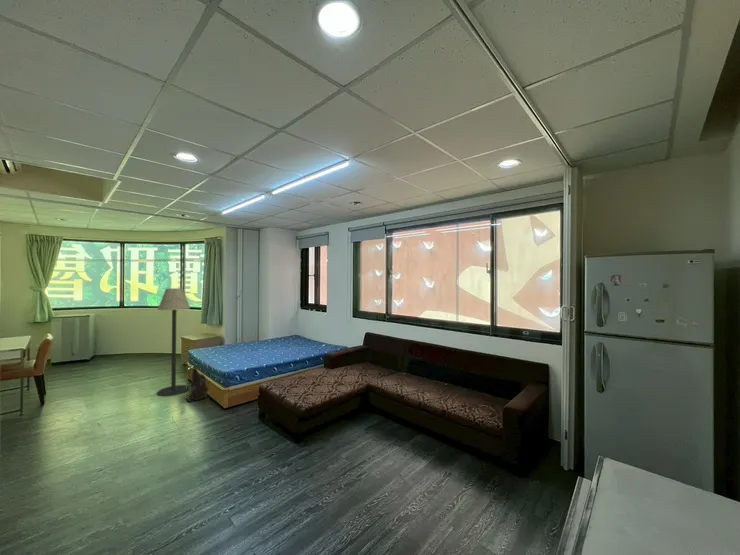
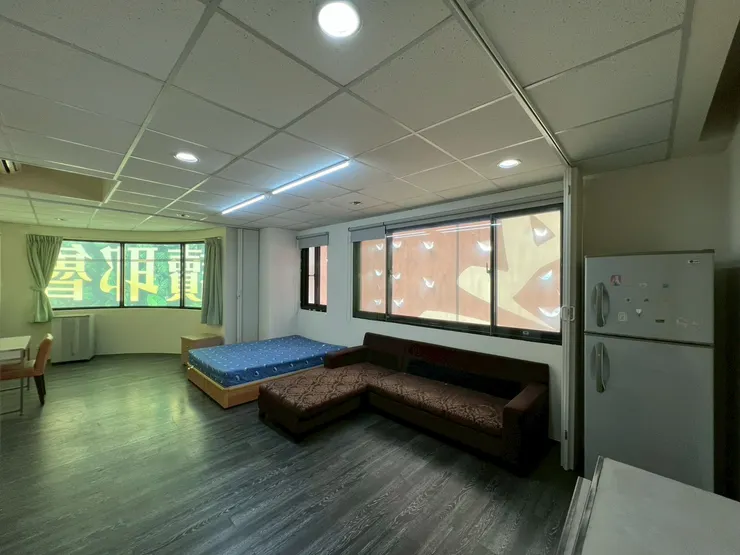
- floor lamp (174, 339)
- shoulder bag (196, 382)
